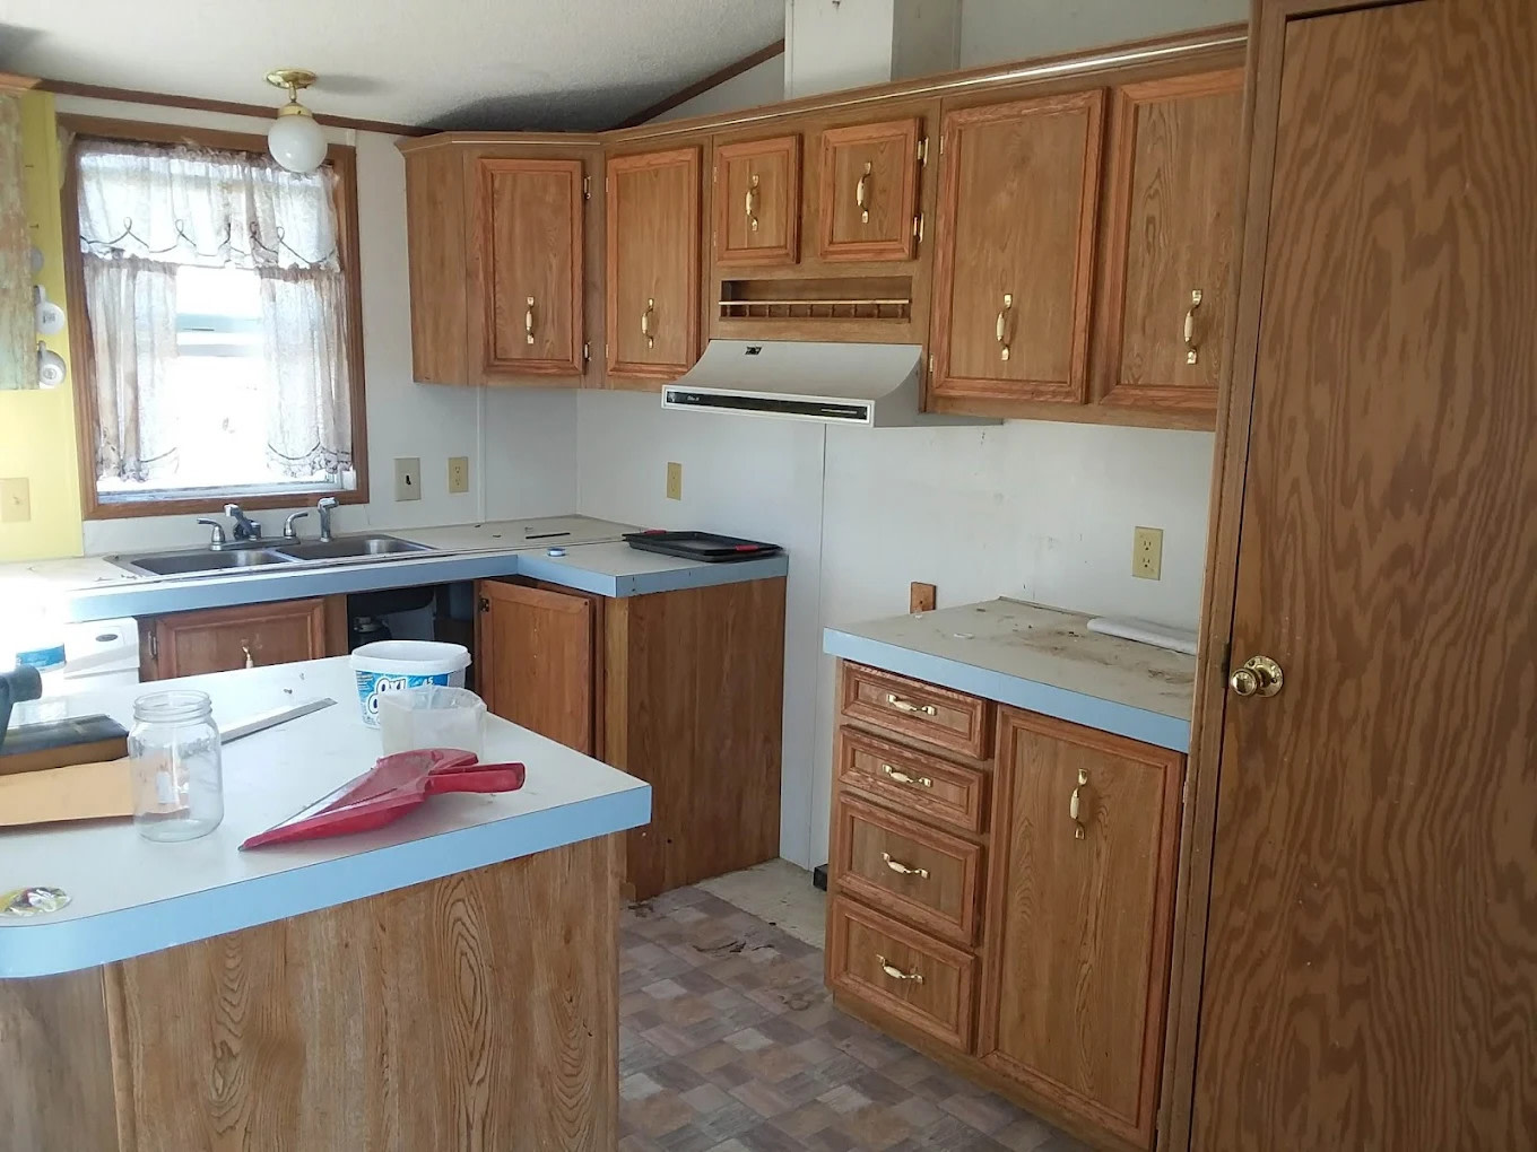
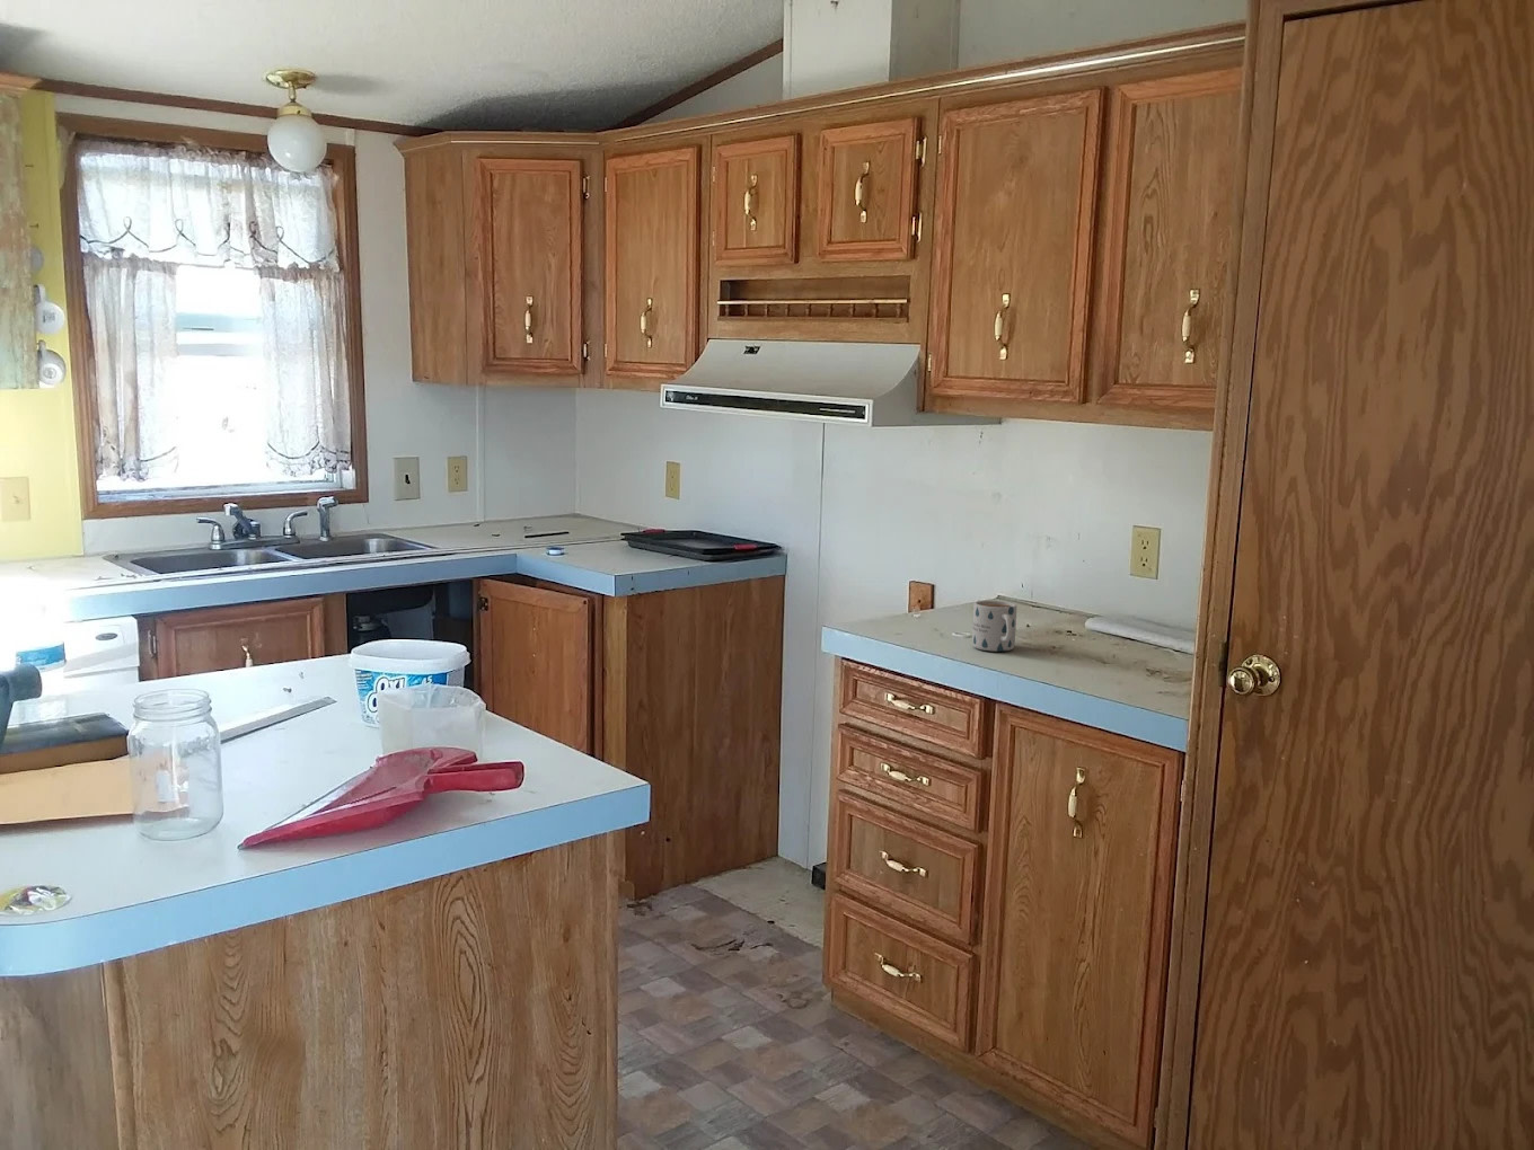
+ mug (998, 627)
